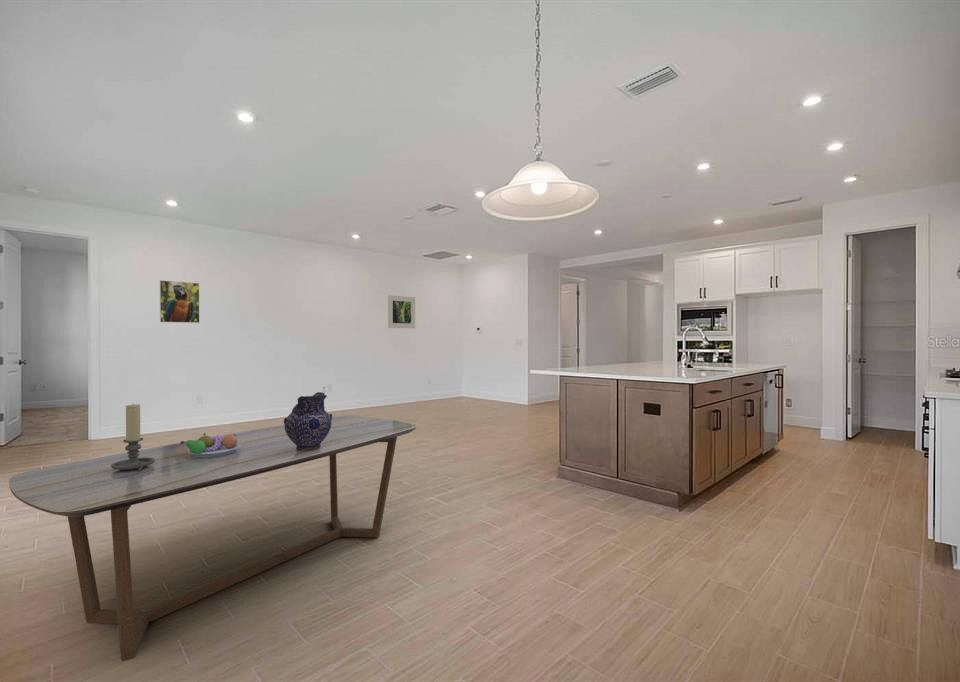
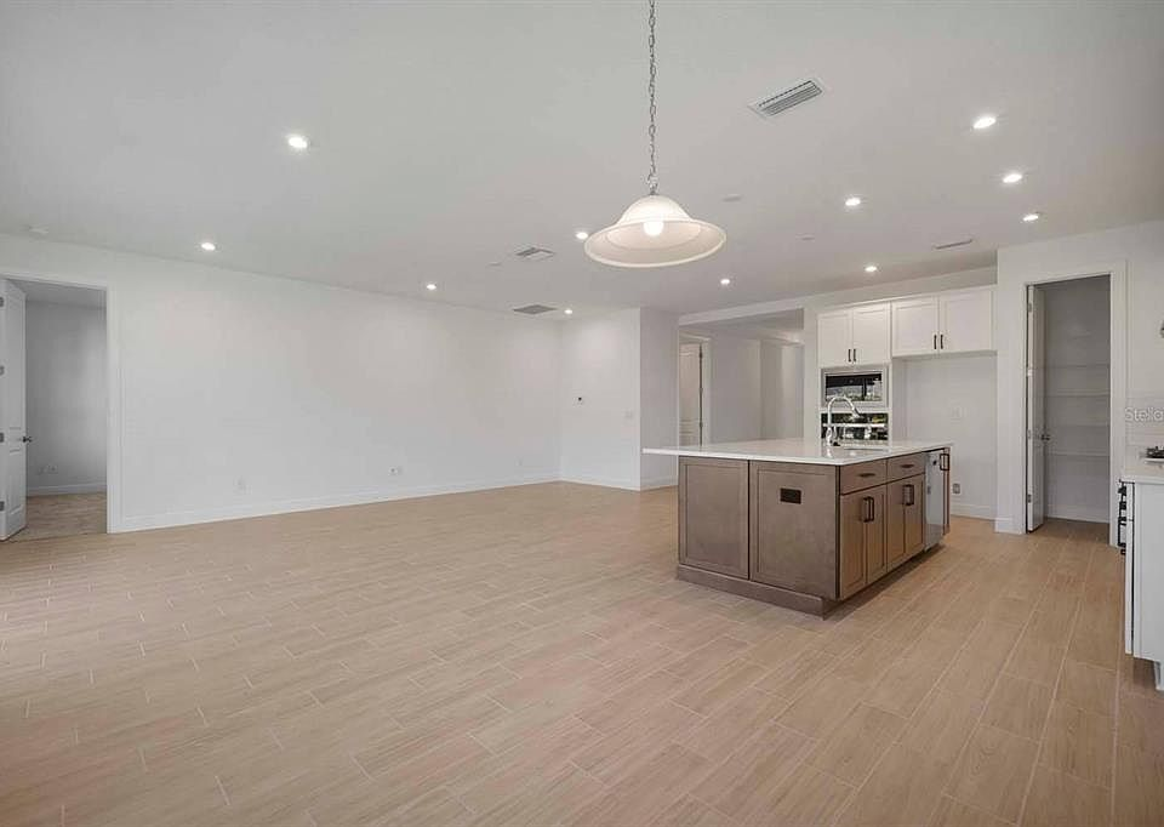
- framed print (180, 302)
- pottery (308, 420)
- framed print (401, 312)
- candle holder (134, 435)
- dining table (252, 475)
- fruit bowl (212, 443)
